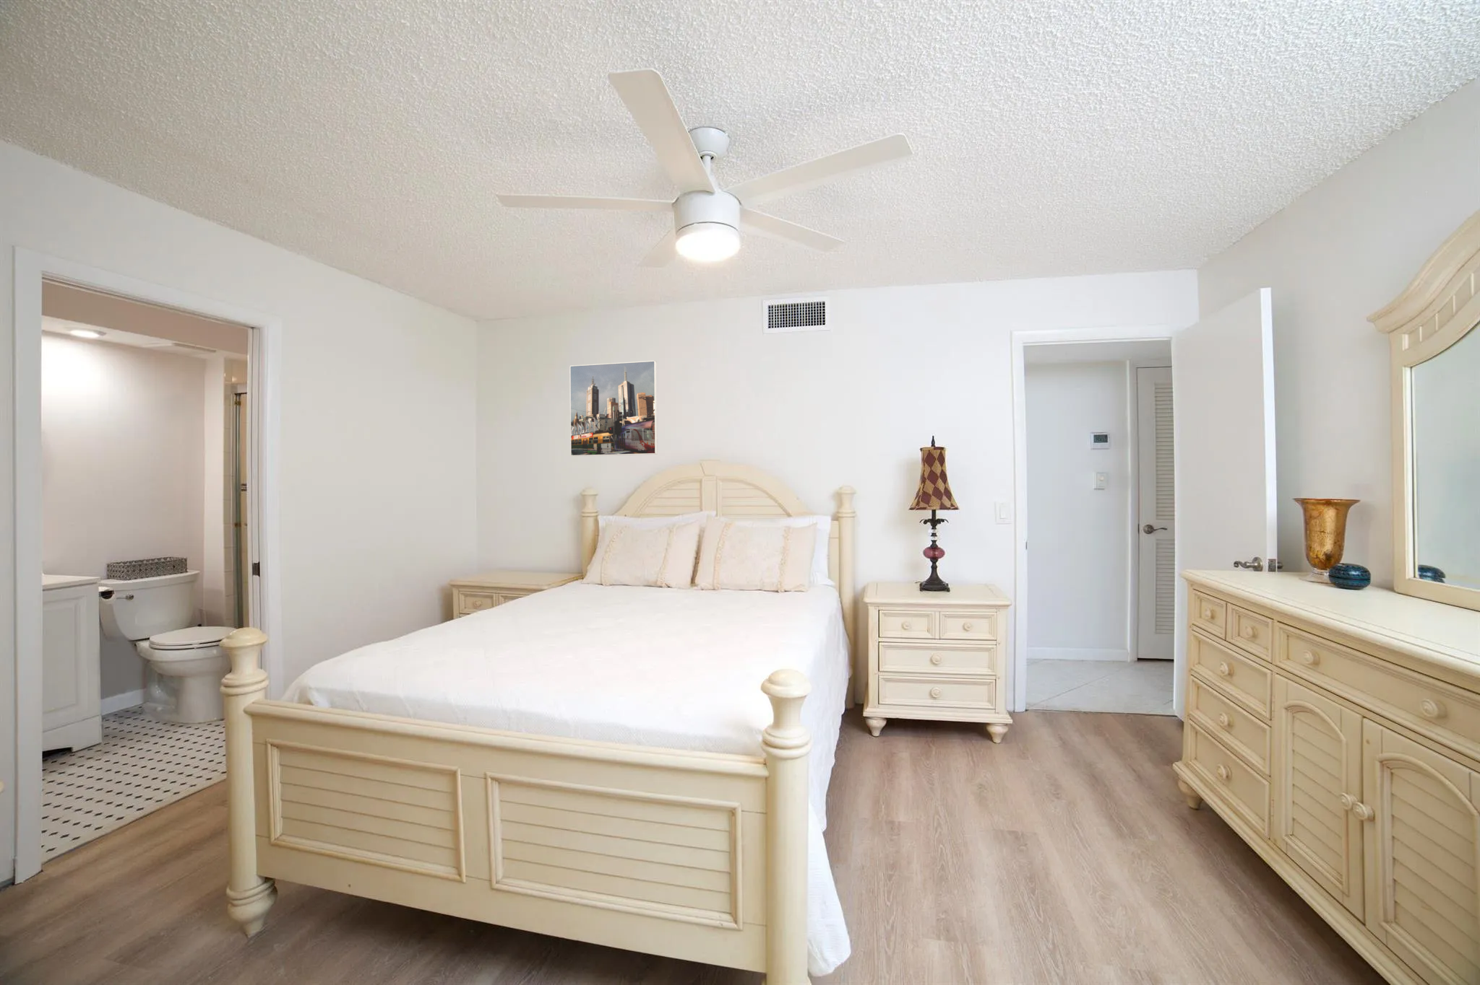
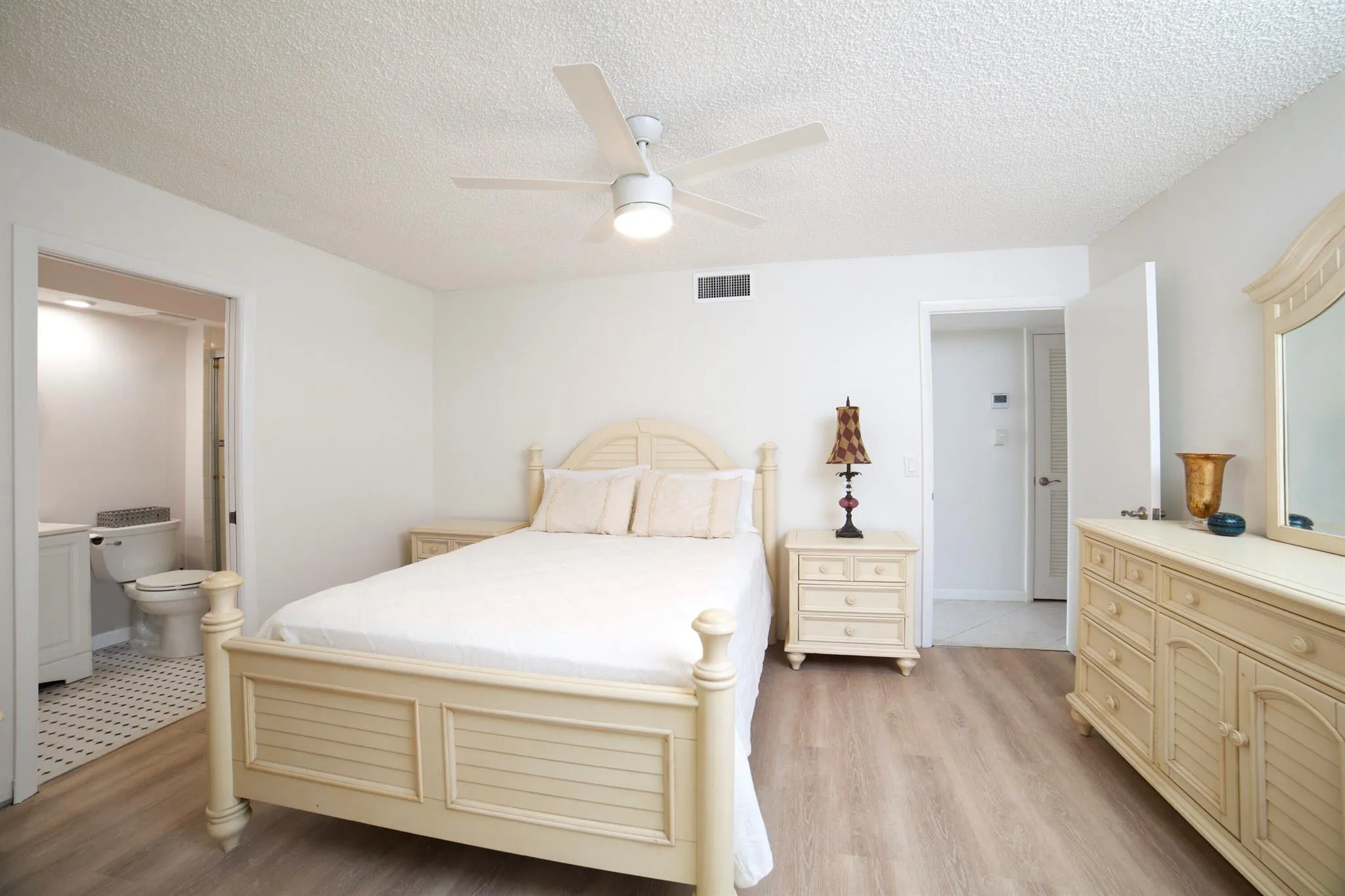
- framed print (613, 409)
